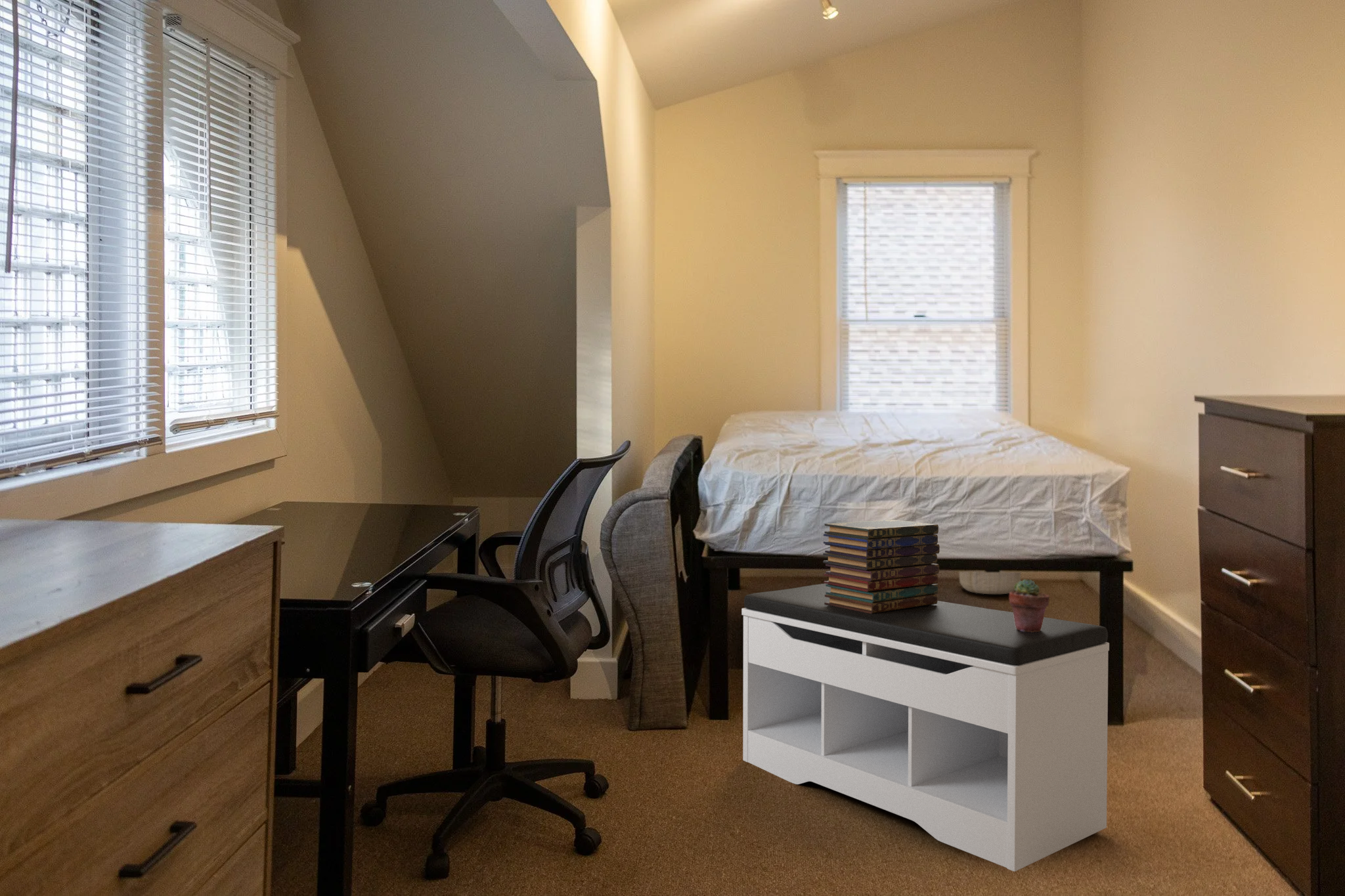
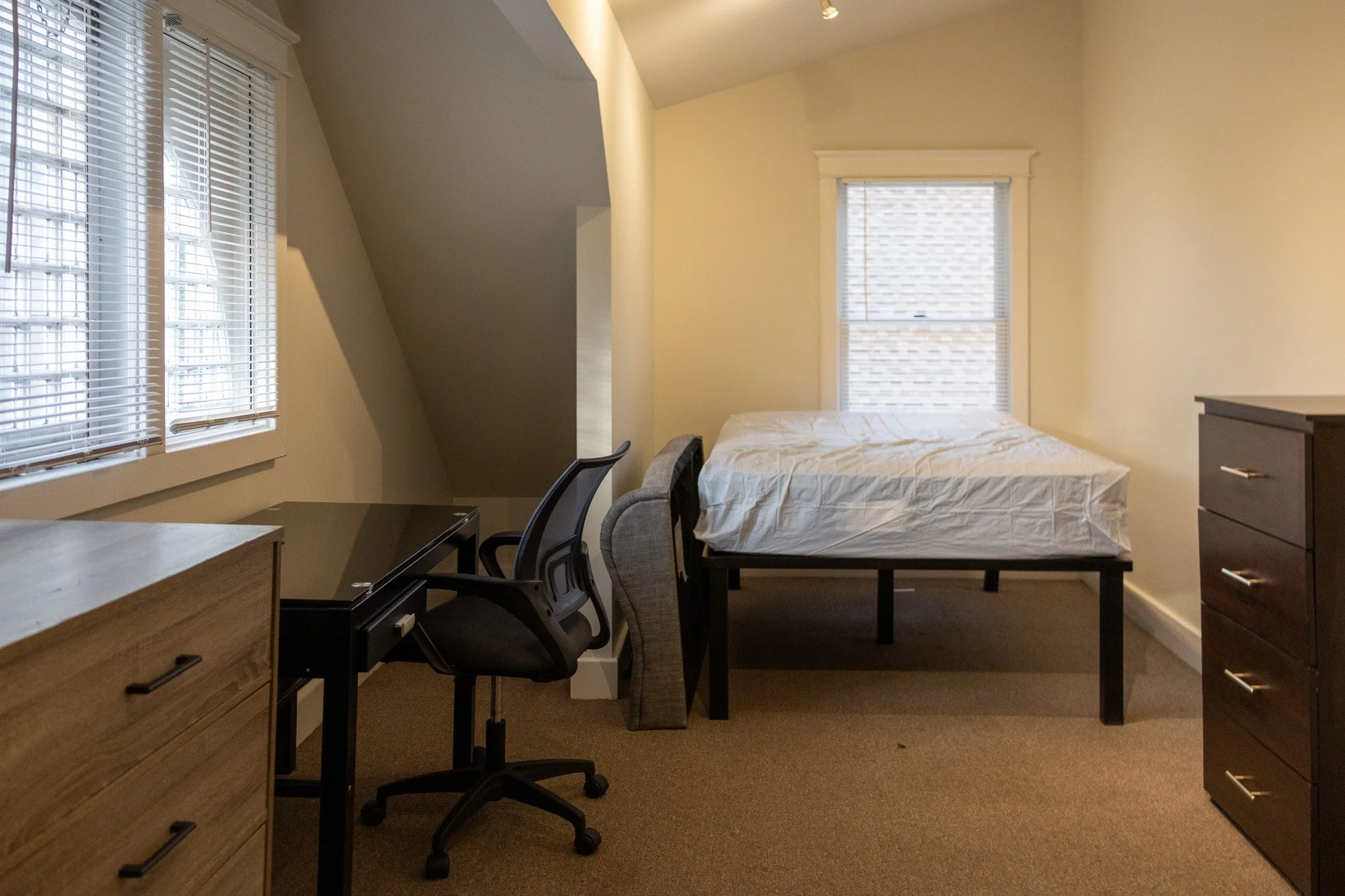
- potted succulent (1028, 604)
- bench (909, 700)
- book stack (881, 563)
- basket (986, 572)
